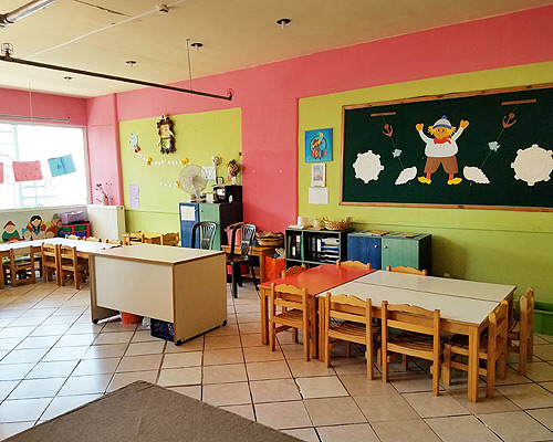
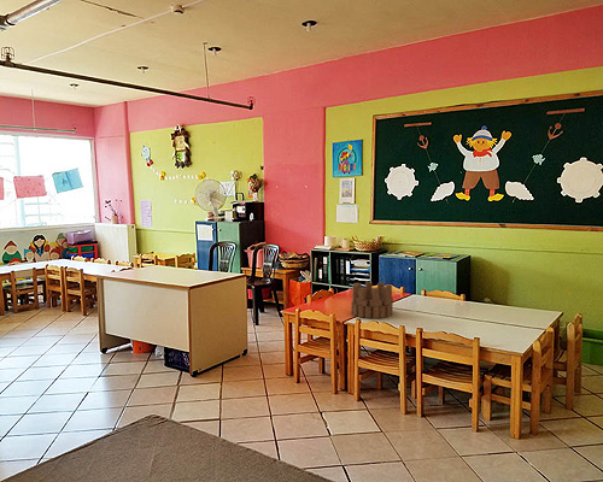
+ building block set (371, 299)
